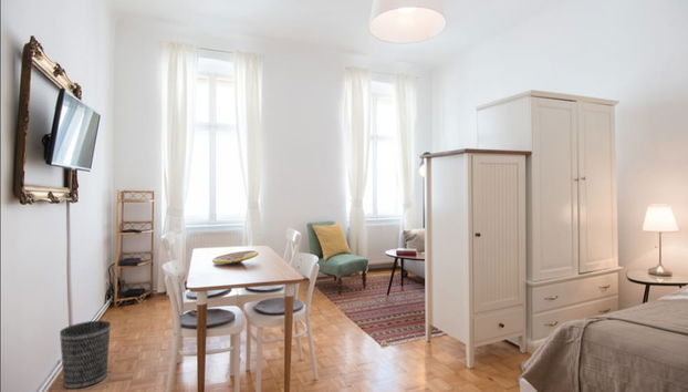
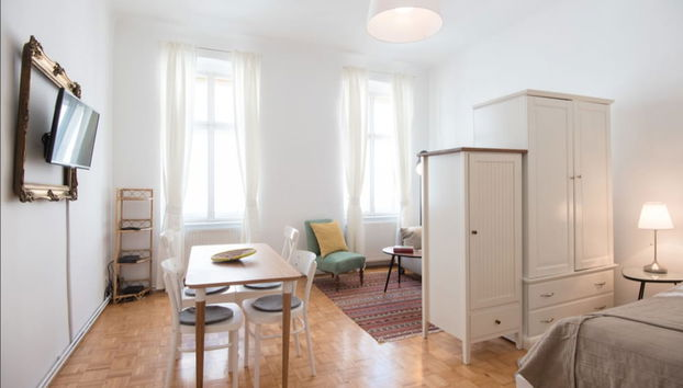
- wastebasket (85, 353)
